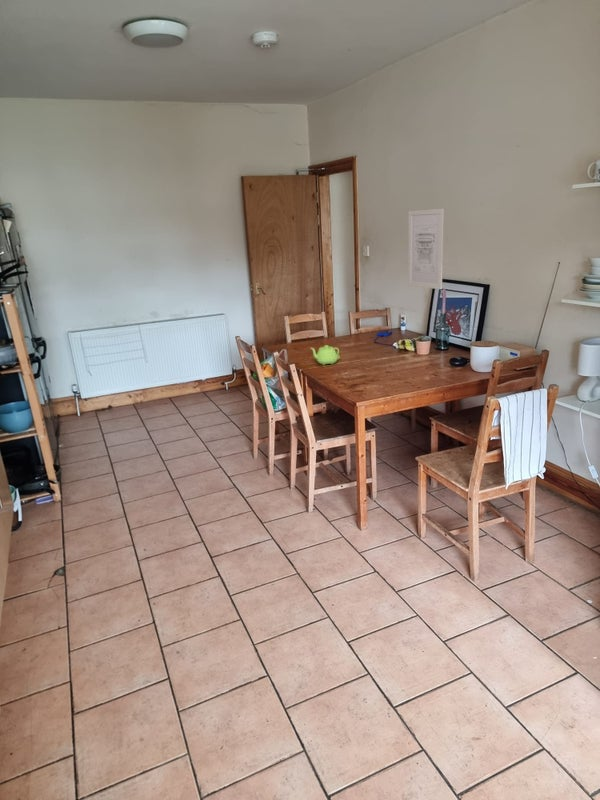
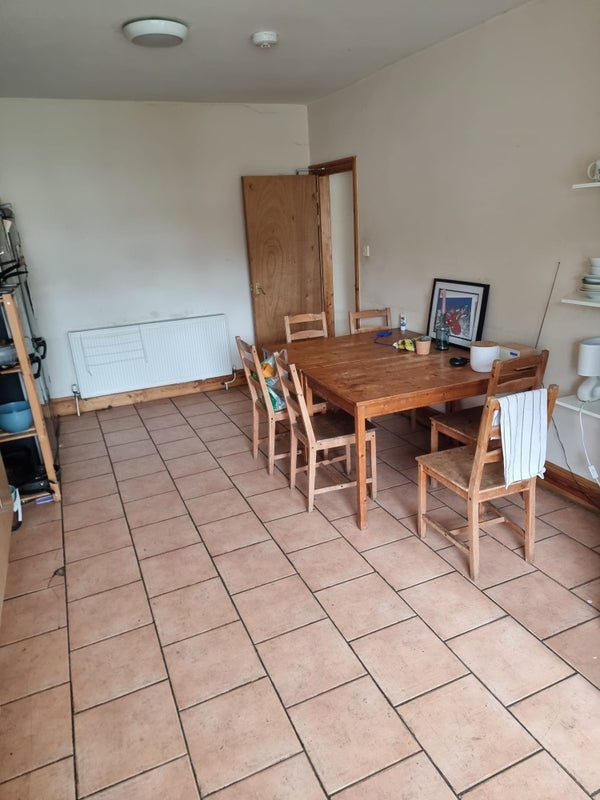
- wall art (424, 249)
- teapot (325, 354)
